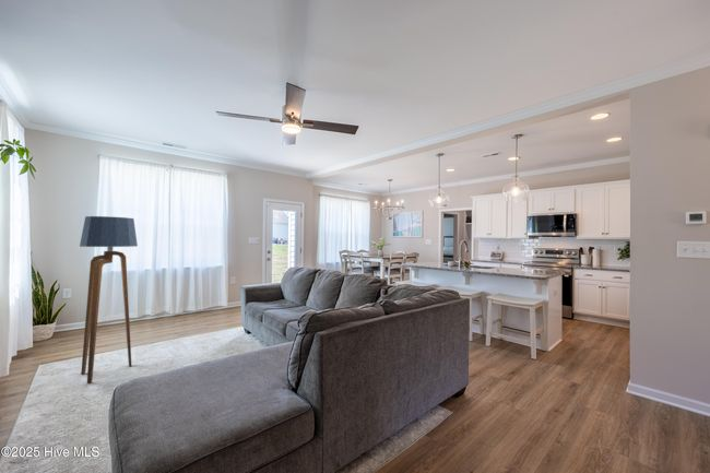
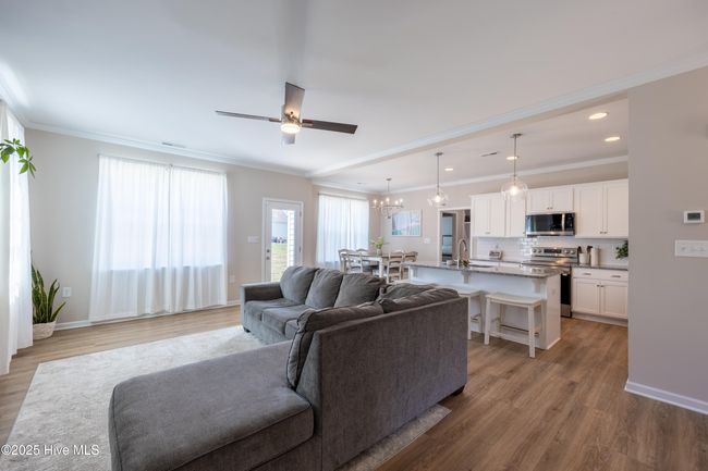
- floor lamp (99, 293)
